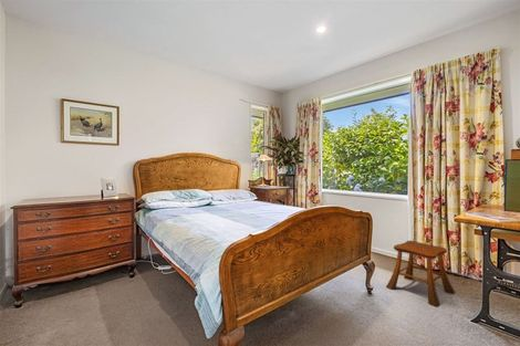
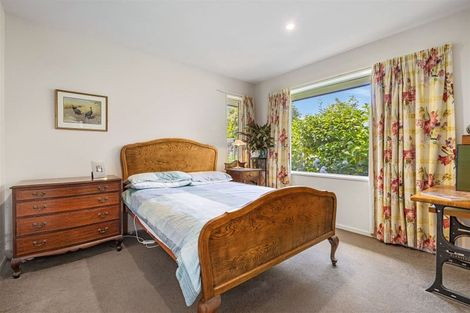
- stool (419, 268)
